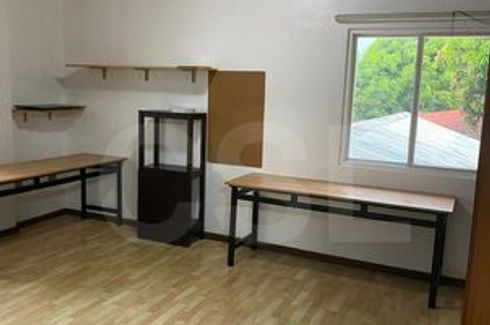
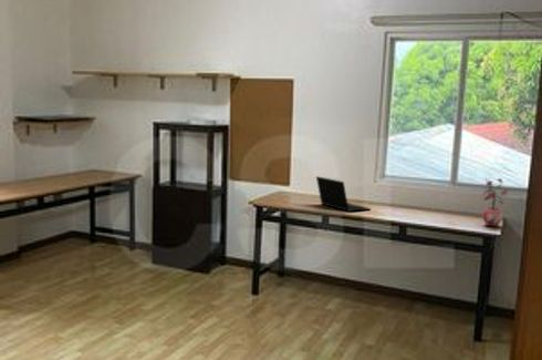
+ potted plant (493, 200)
+ laptop (343, 193)
